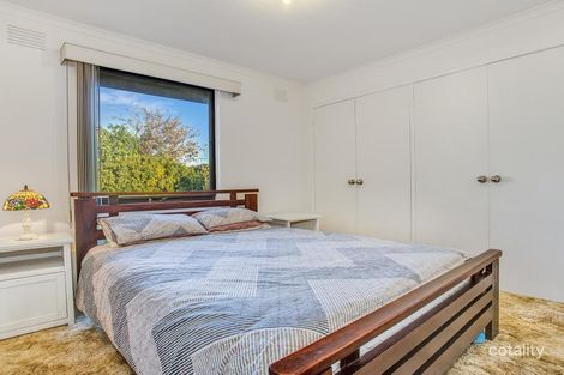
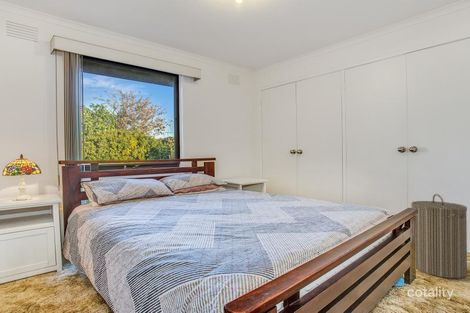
+ laundry hamper (438, 231)
